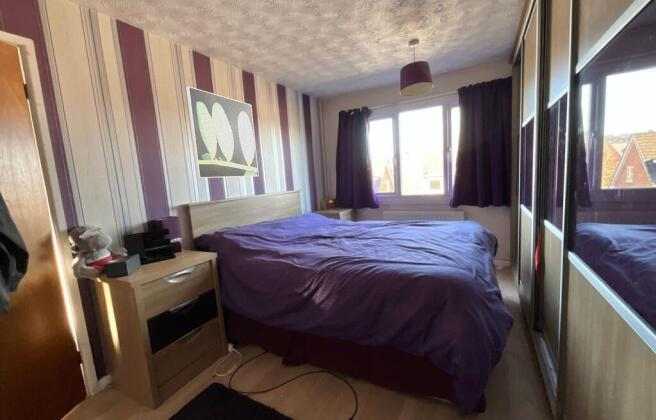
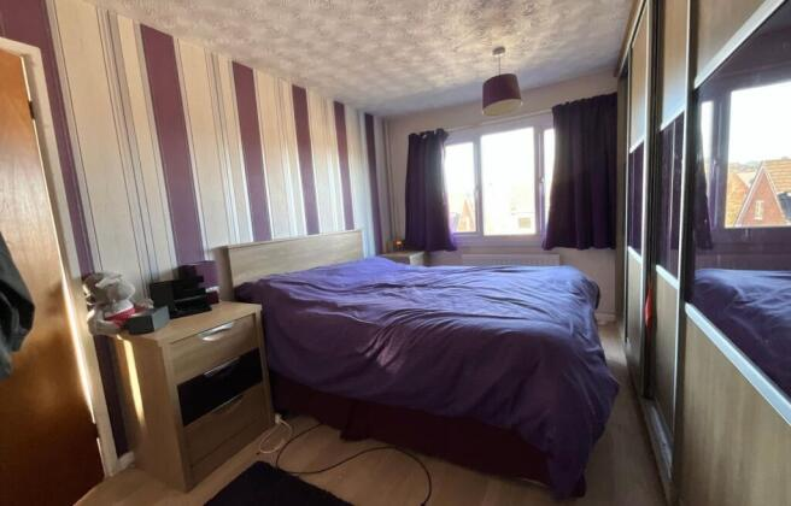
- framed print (227, 137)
